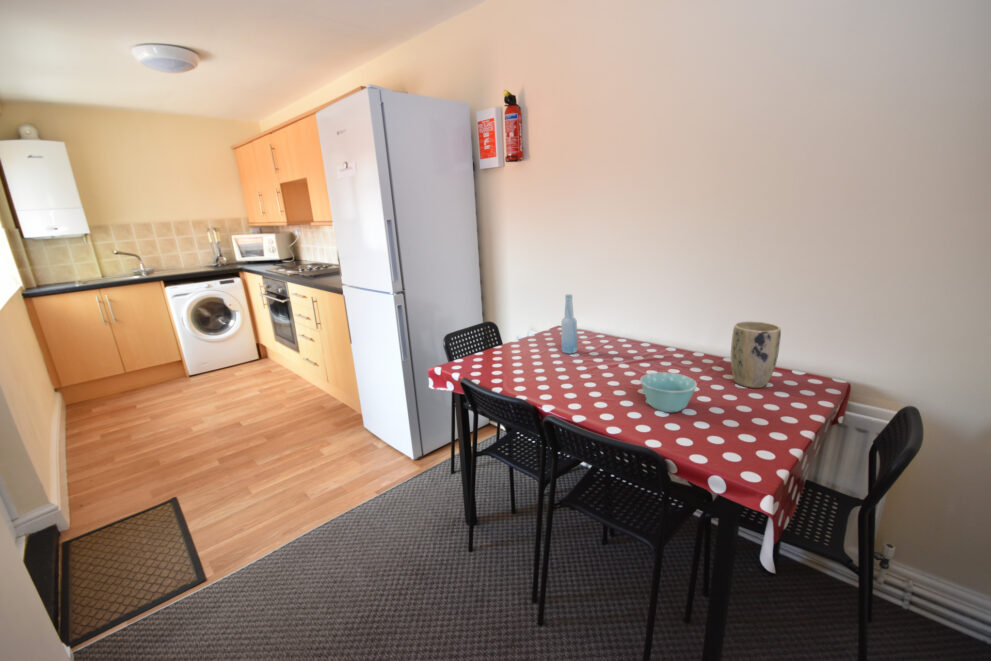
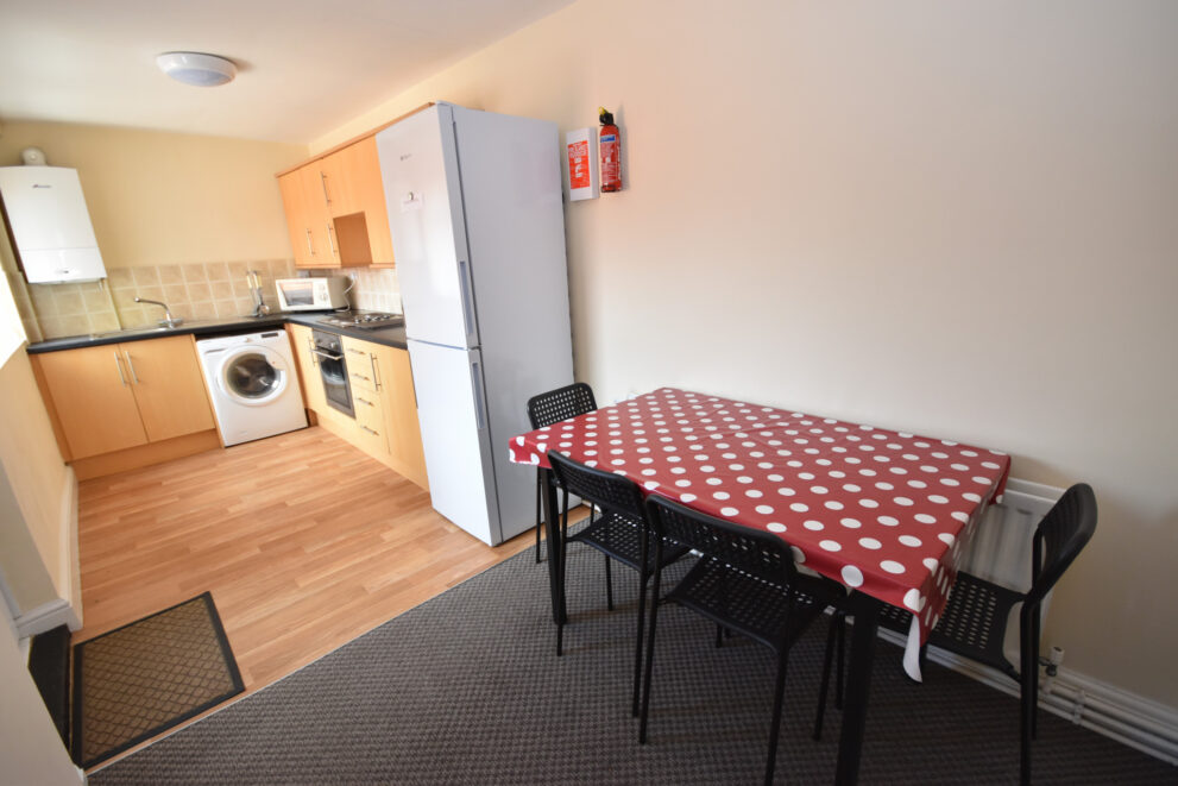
- bowl (667, 393)
- bottle (569, 323)
- plant pot (753, 354)
